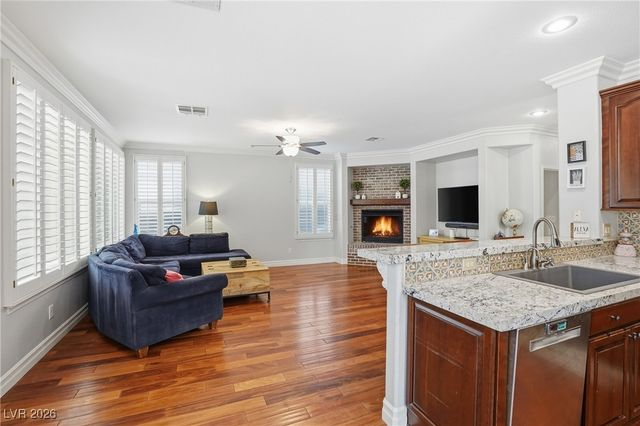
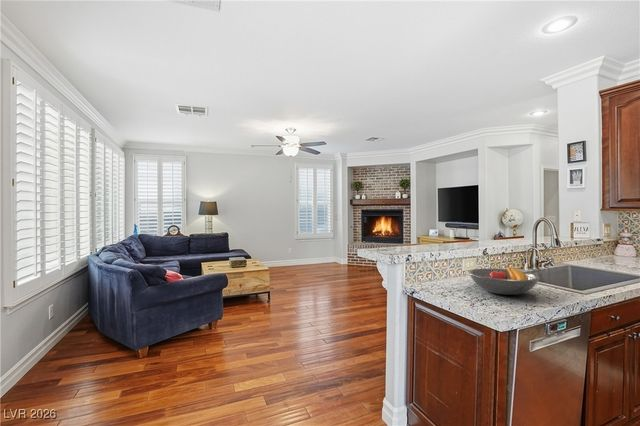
+ fruit bowl (502, 280)
